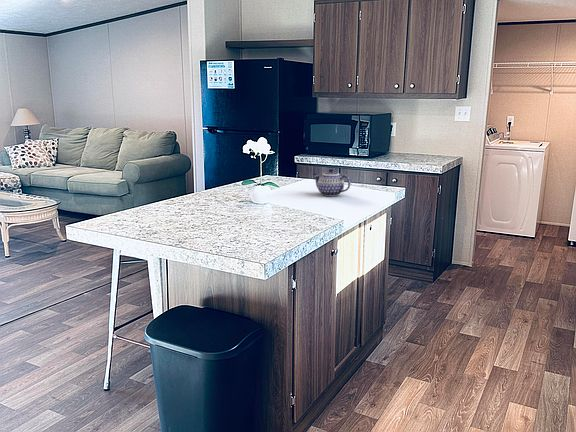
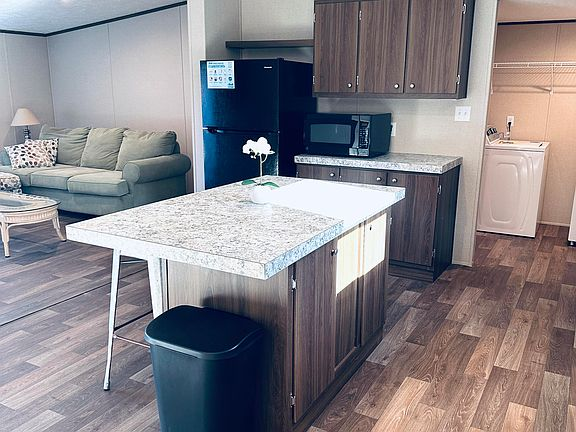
- teapot (330, 181)
